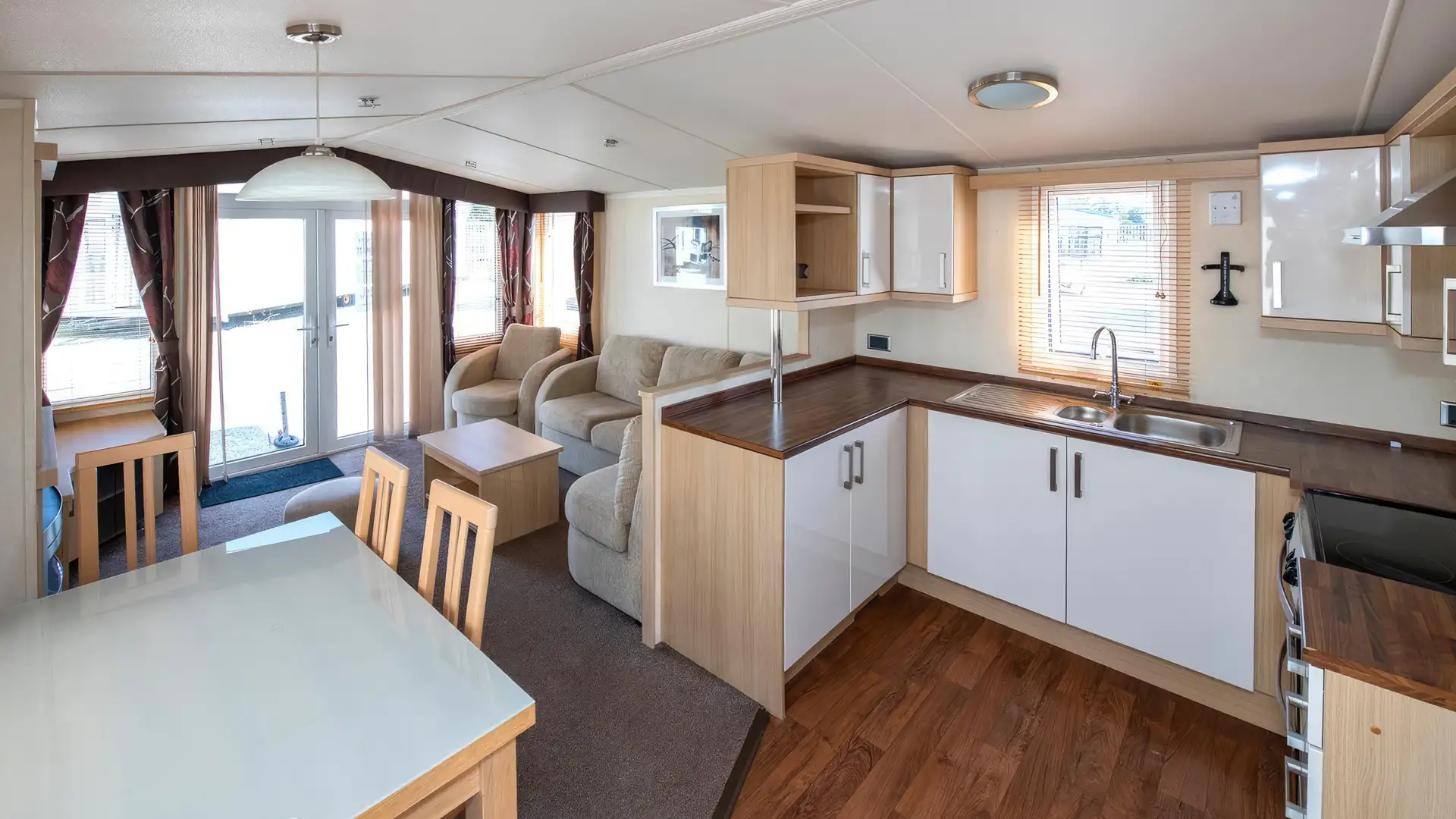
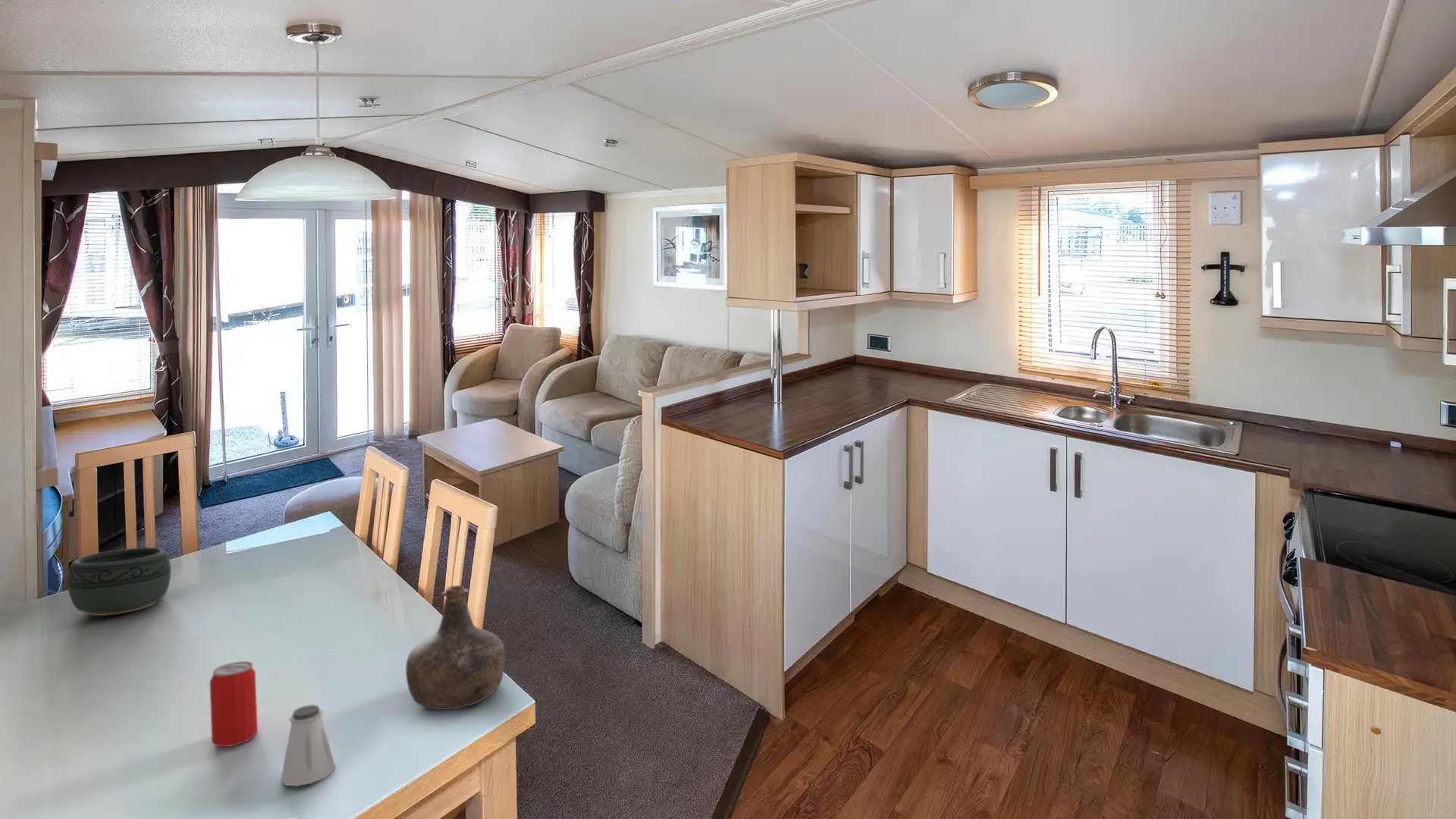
+ saltshaker (307, 741)
+ bottle (456, 642)
+ bowl (121, 581)
+ beverage can (234, 703)
